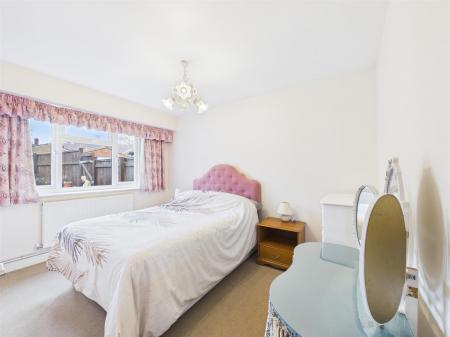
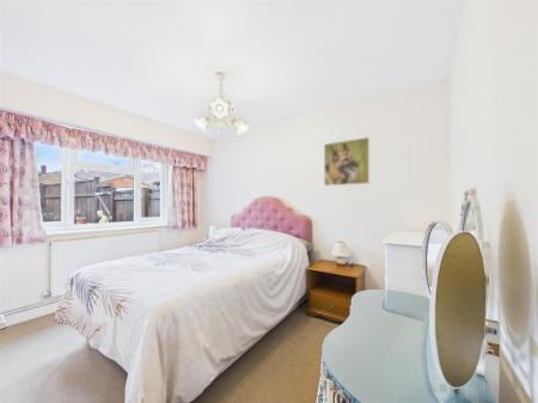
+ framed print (346, 163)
